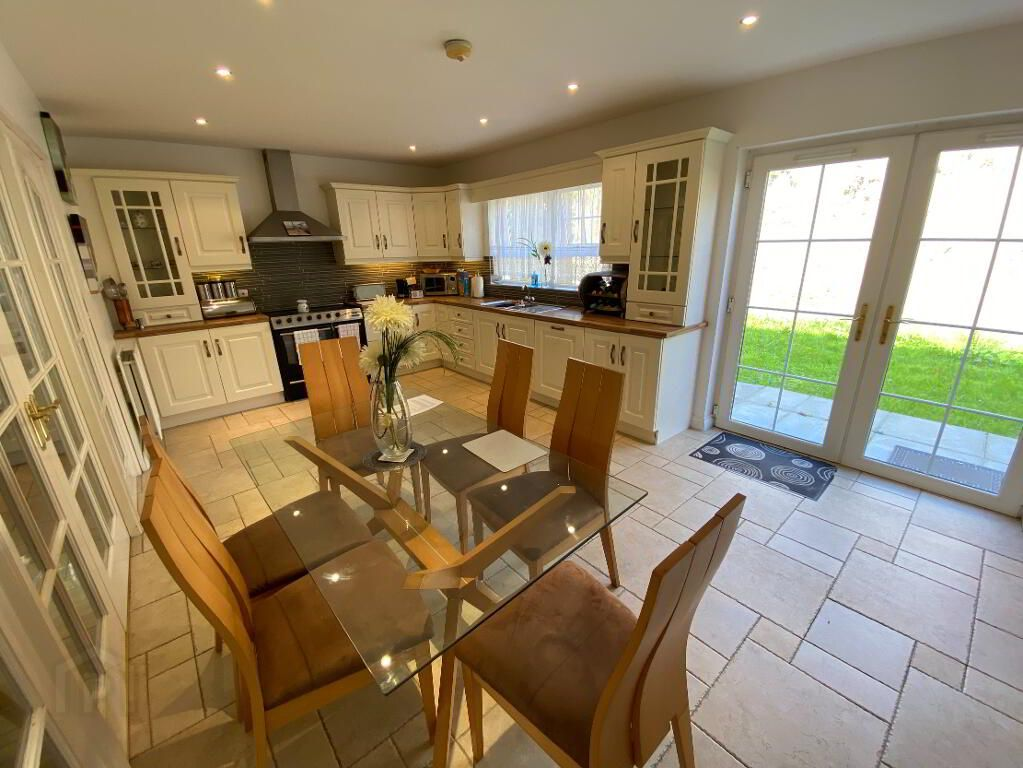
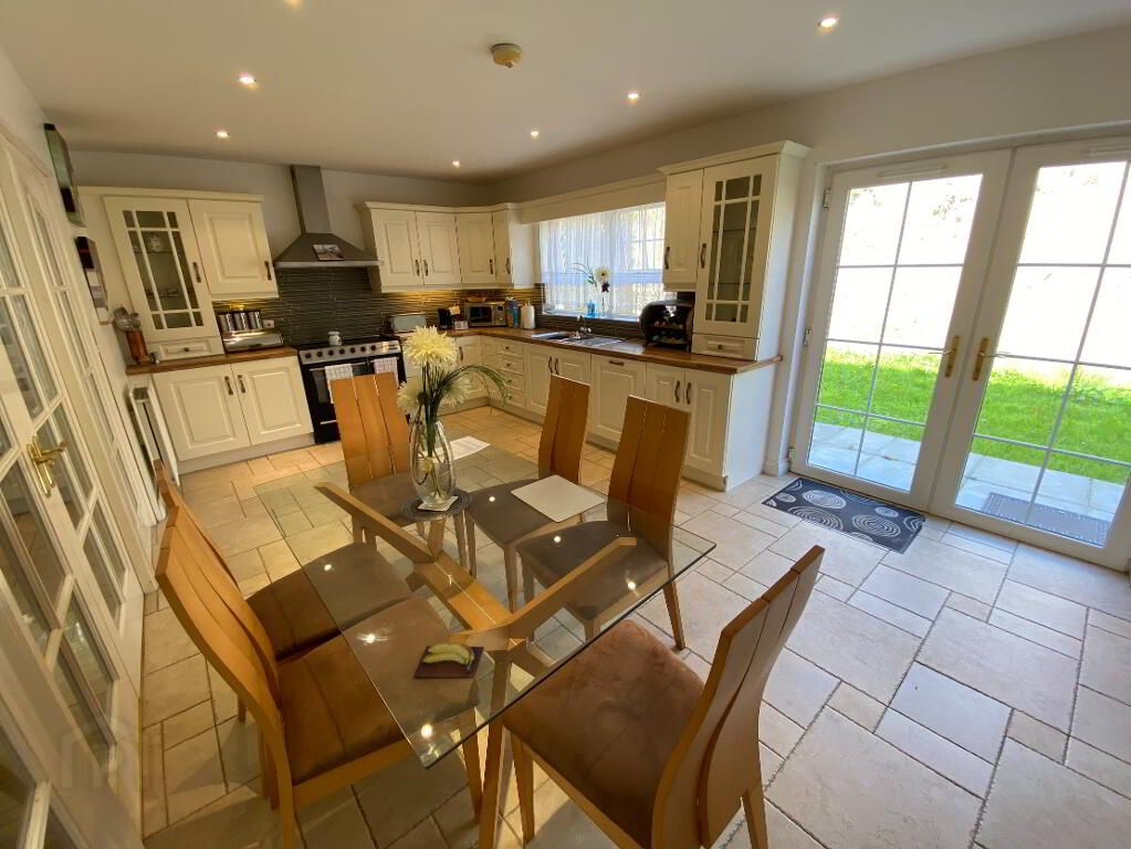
+ banana (448, 654)
